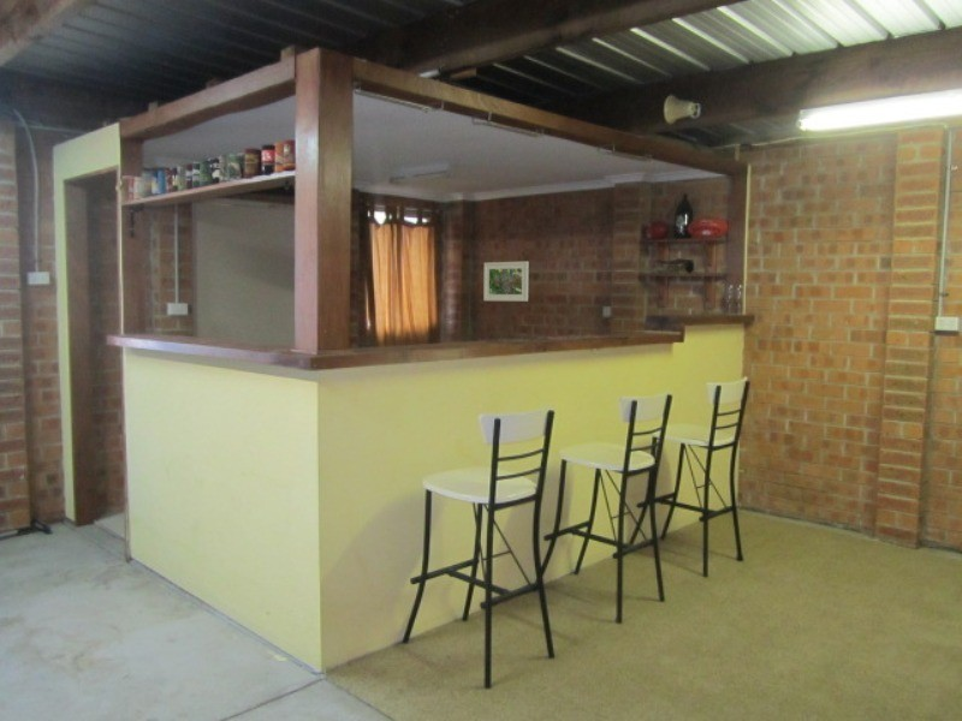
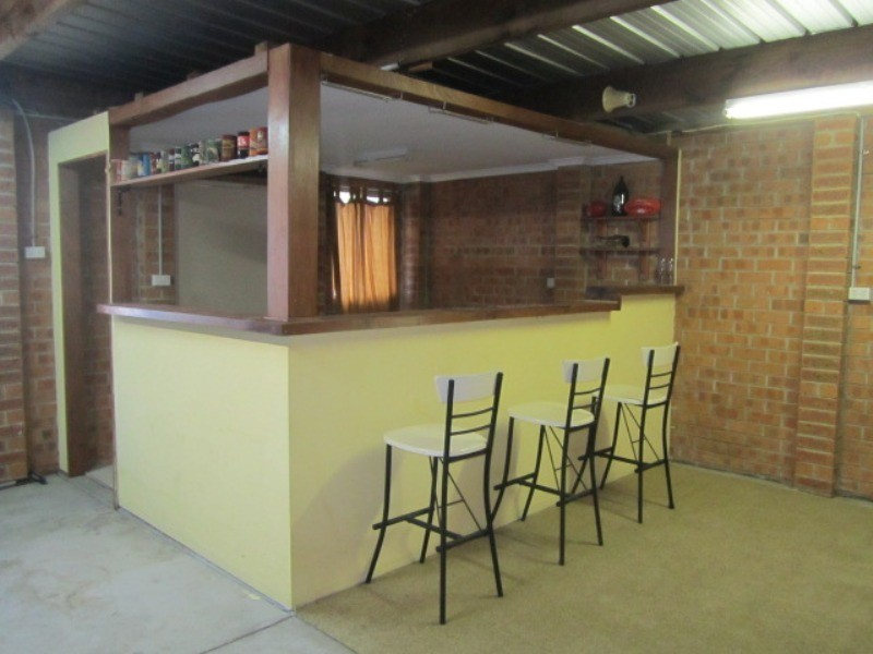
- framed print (505, 281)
